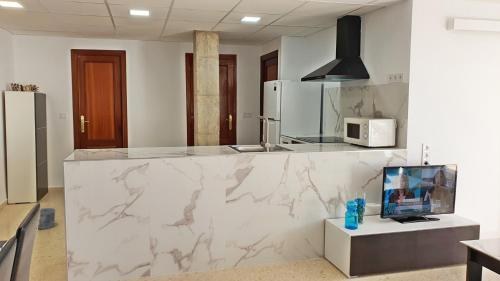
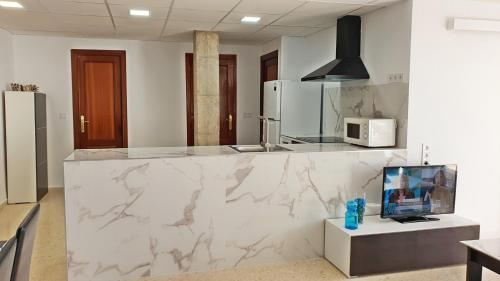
- bucket (44, 212)
